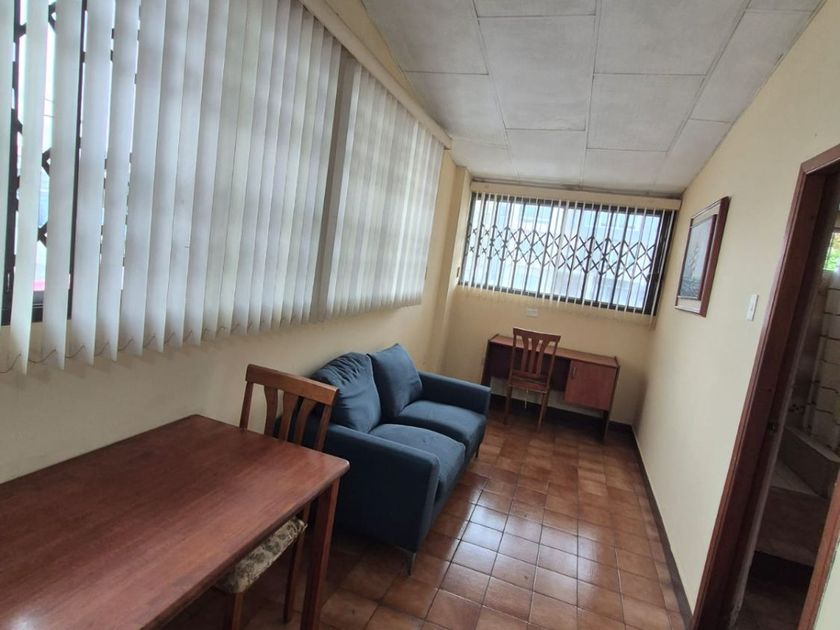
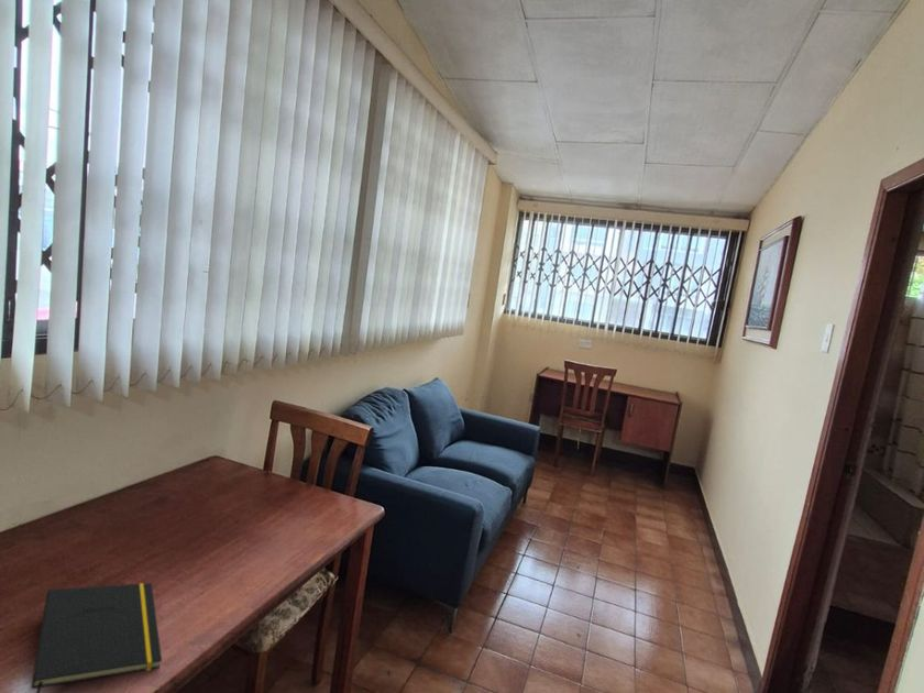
+ notepad (101, 627)
